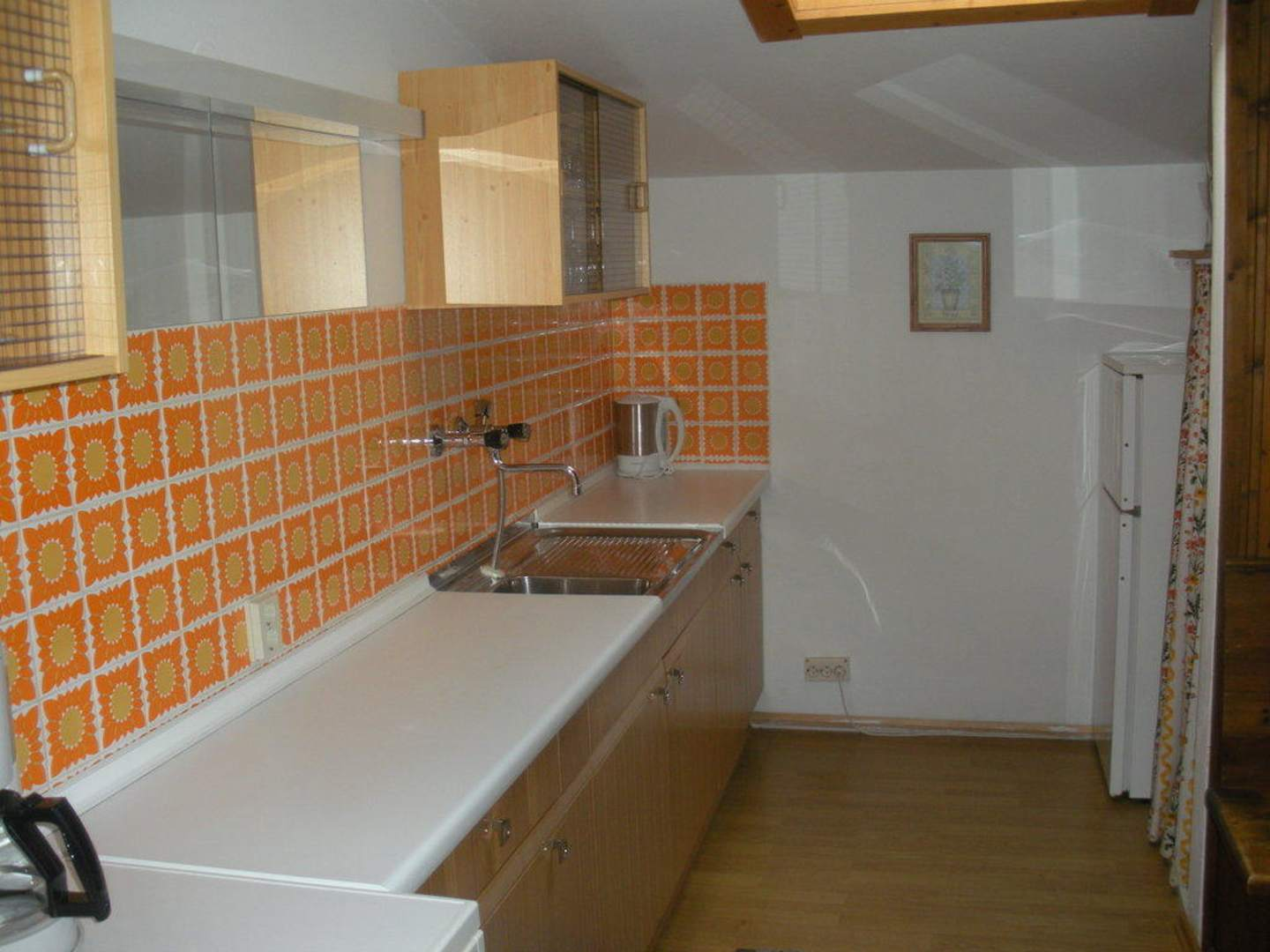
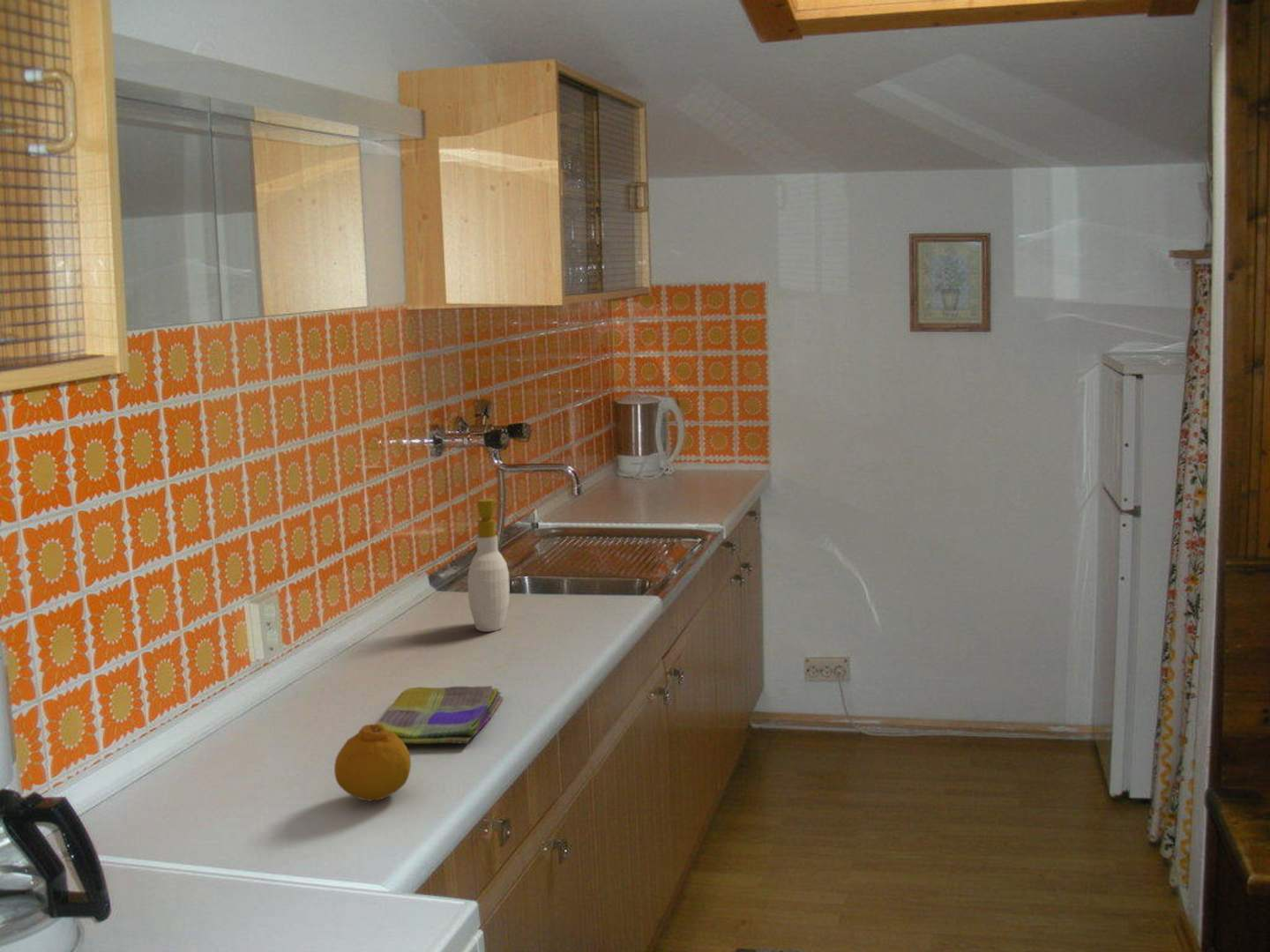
+ dish towel (436, 712)
+ soap bottle (489, 563)
+ fruit (372, 762)
